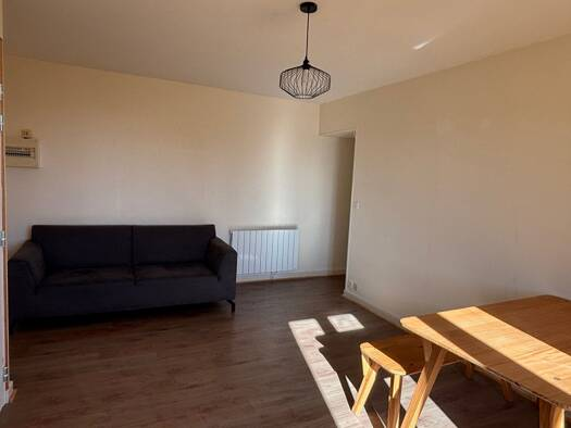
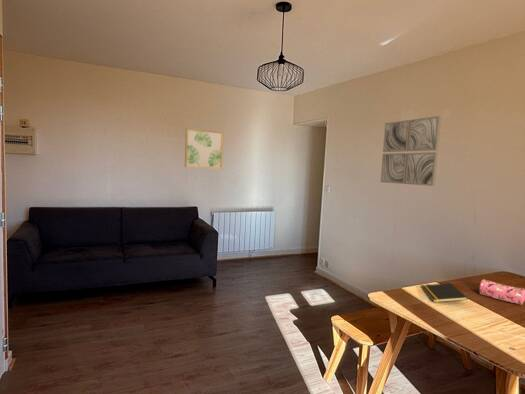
+ notepad (442, 292)
+ pencil case (501, 291)
+ wall art (408, 153)
+ wall art (204, 149)
